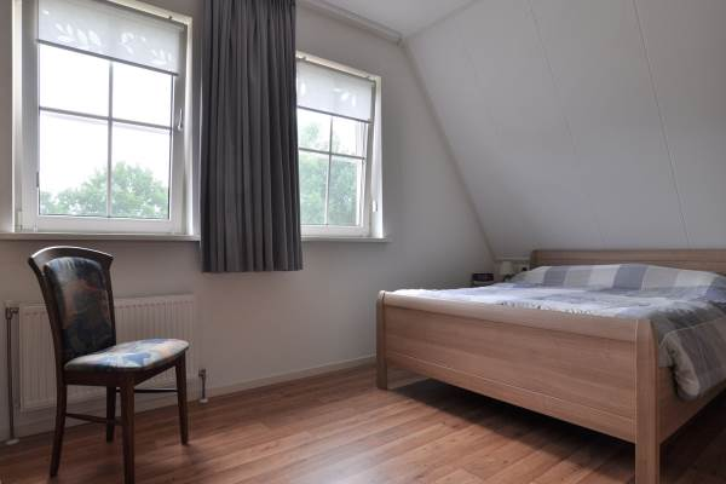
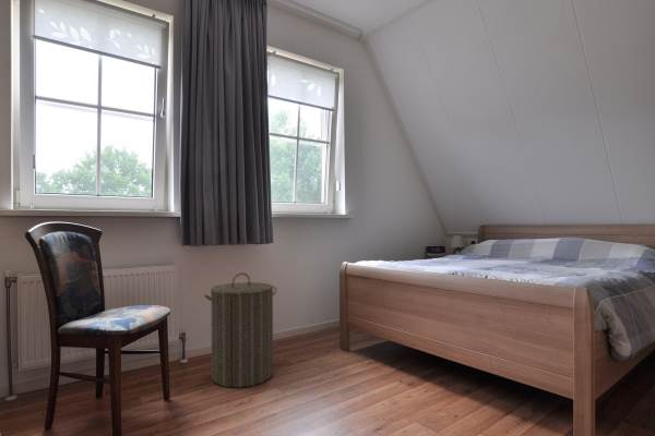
+ laundry hamper (242, 324)
